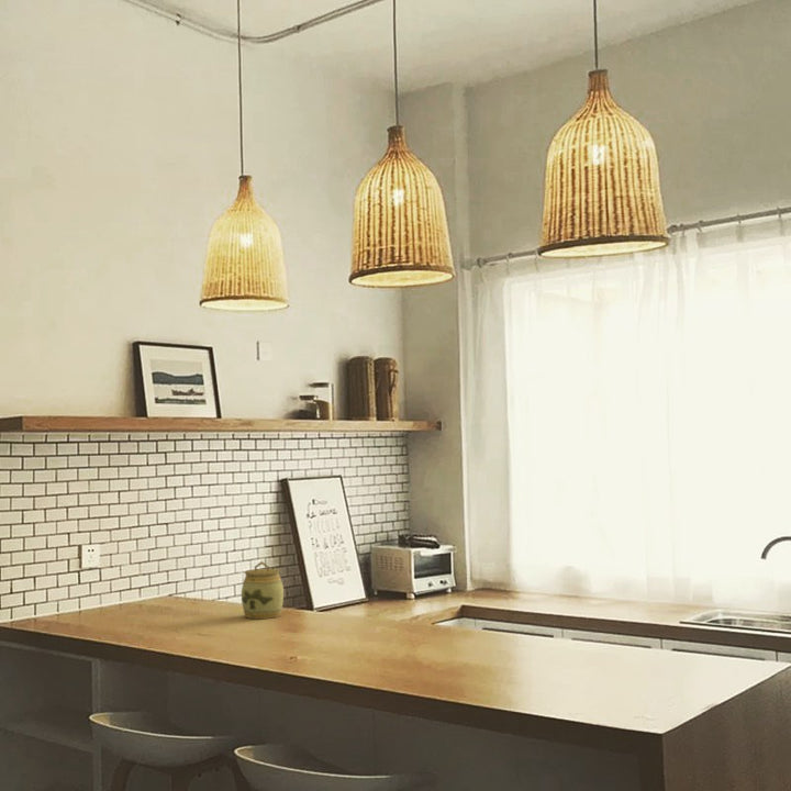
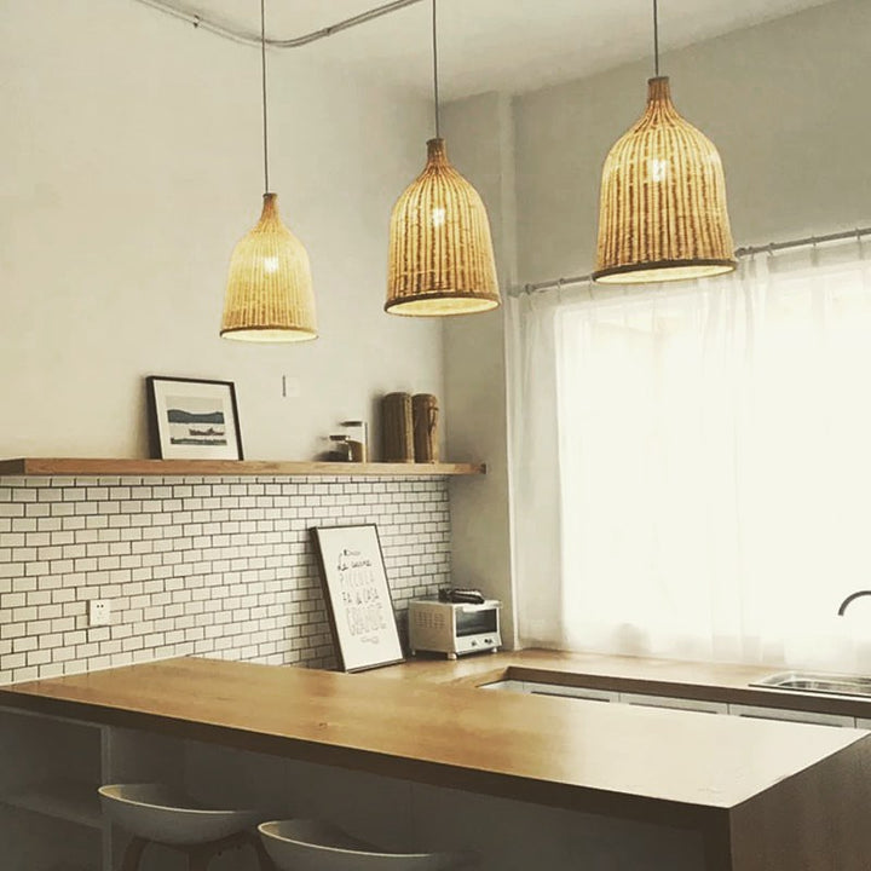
- jar (261, 588)
